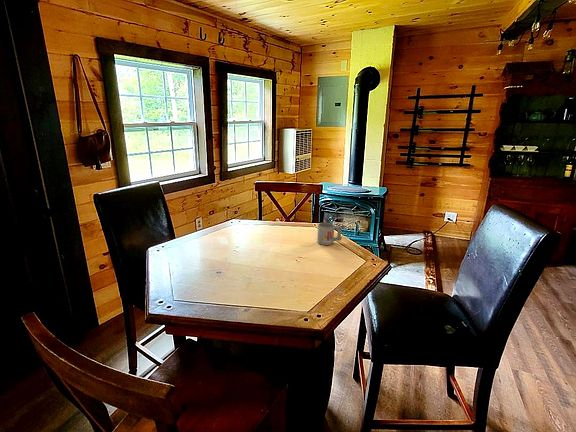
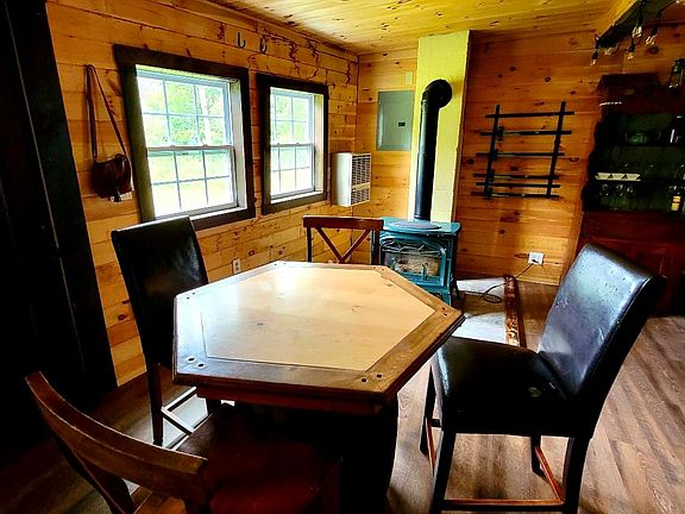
- mug (329, 233)
